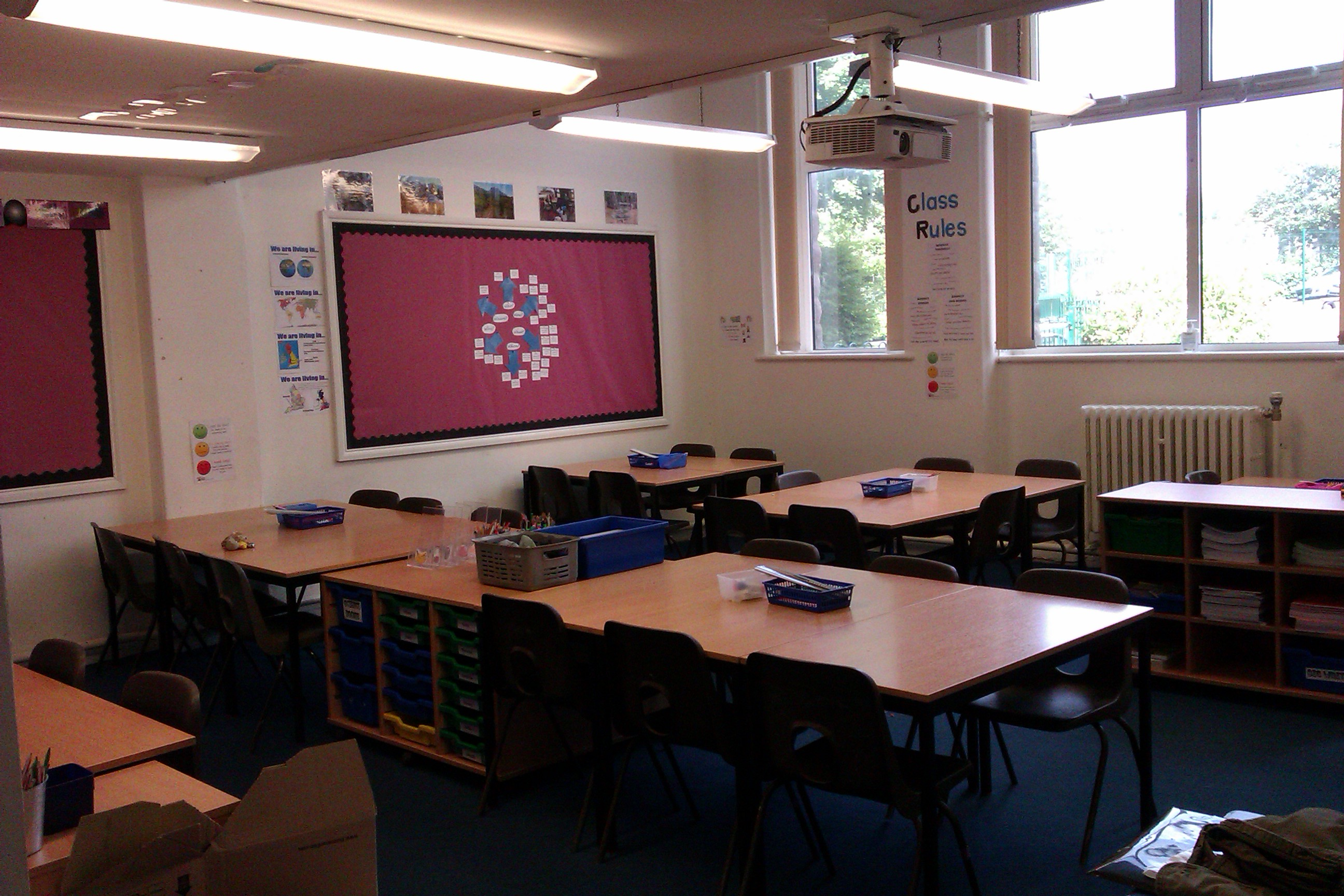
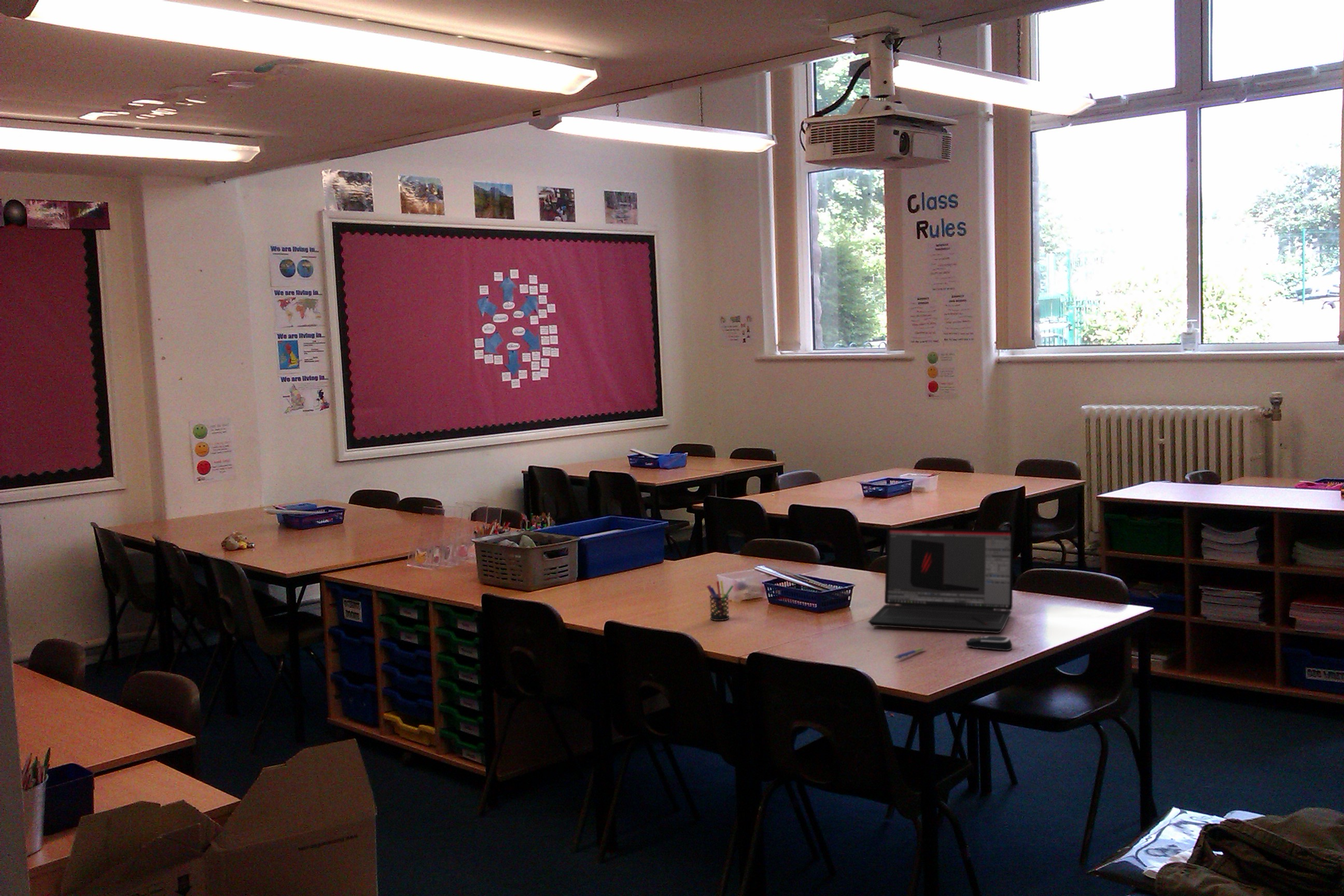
+ pen (910, 652)
+ computer mouse (989, 641)
+ laptop (941, 578)
+ pen holder (721, 599)
